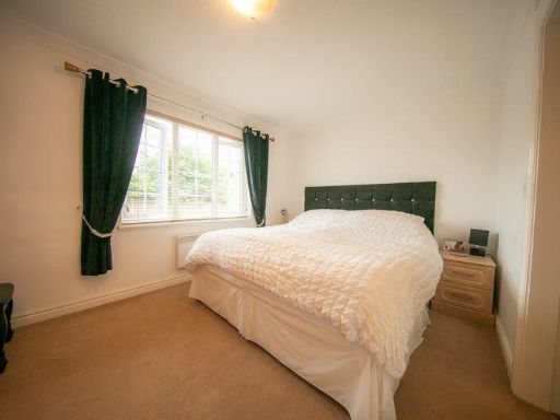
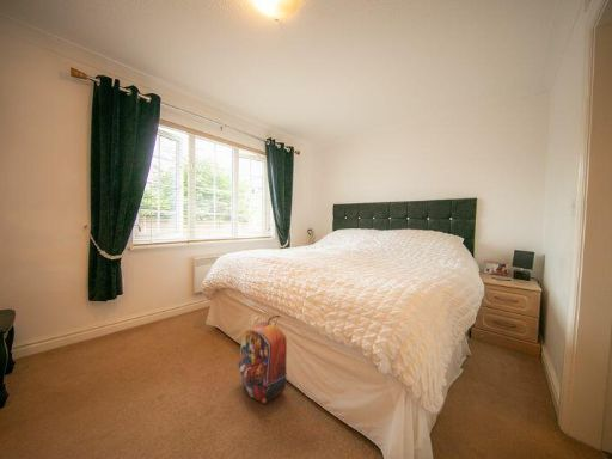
+ backpack (264, 354)
